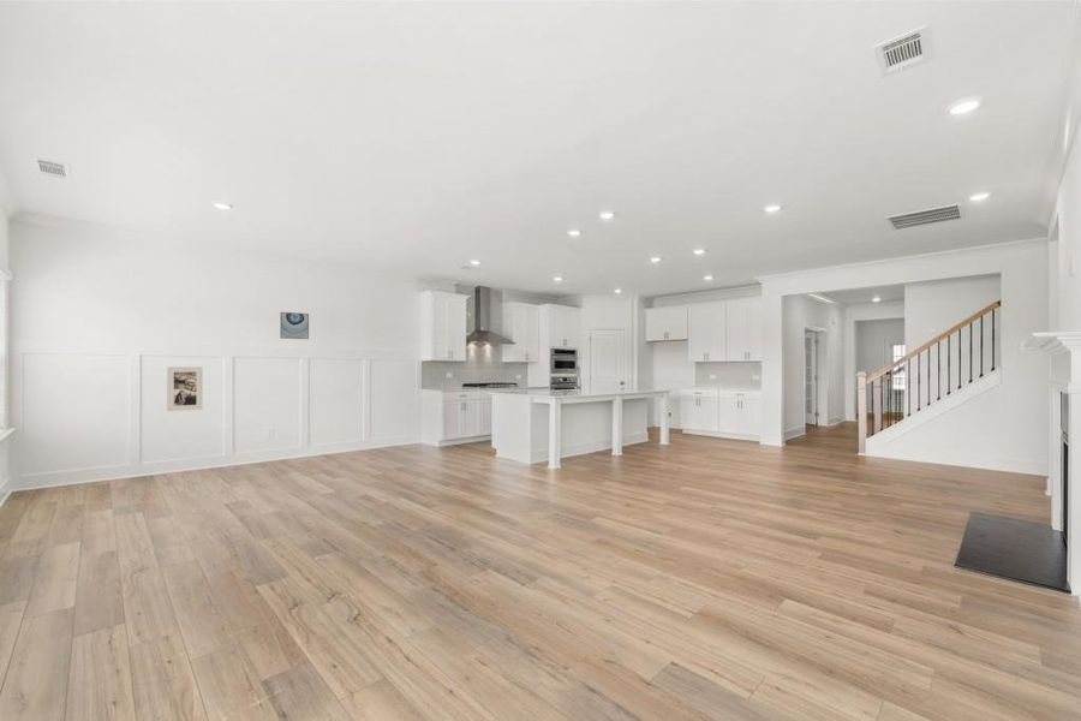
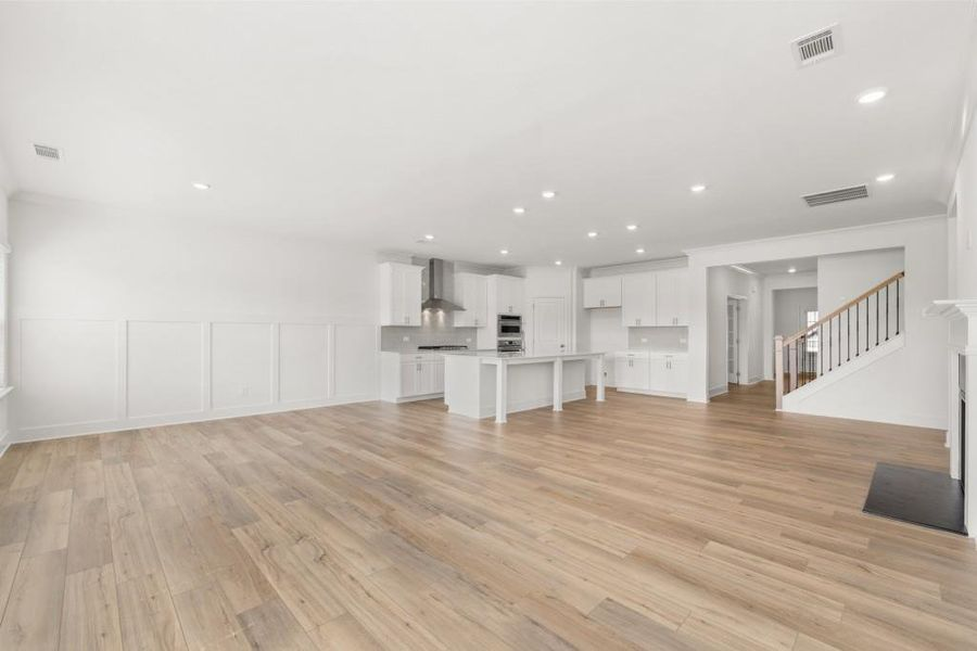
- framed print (185, 388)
- wall art (294, 326)
